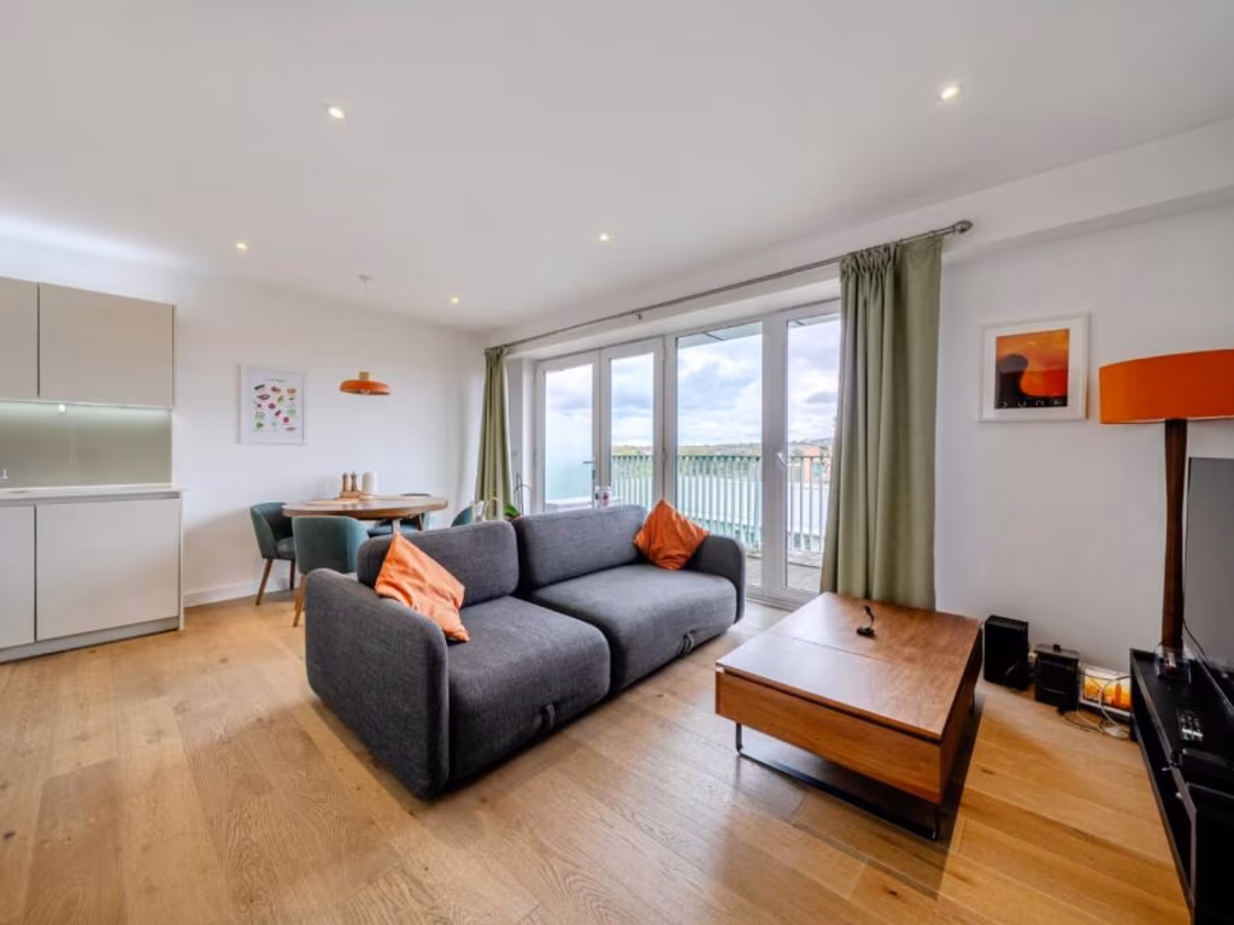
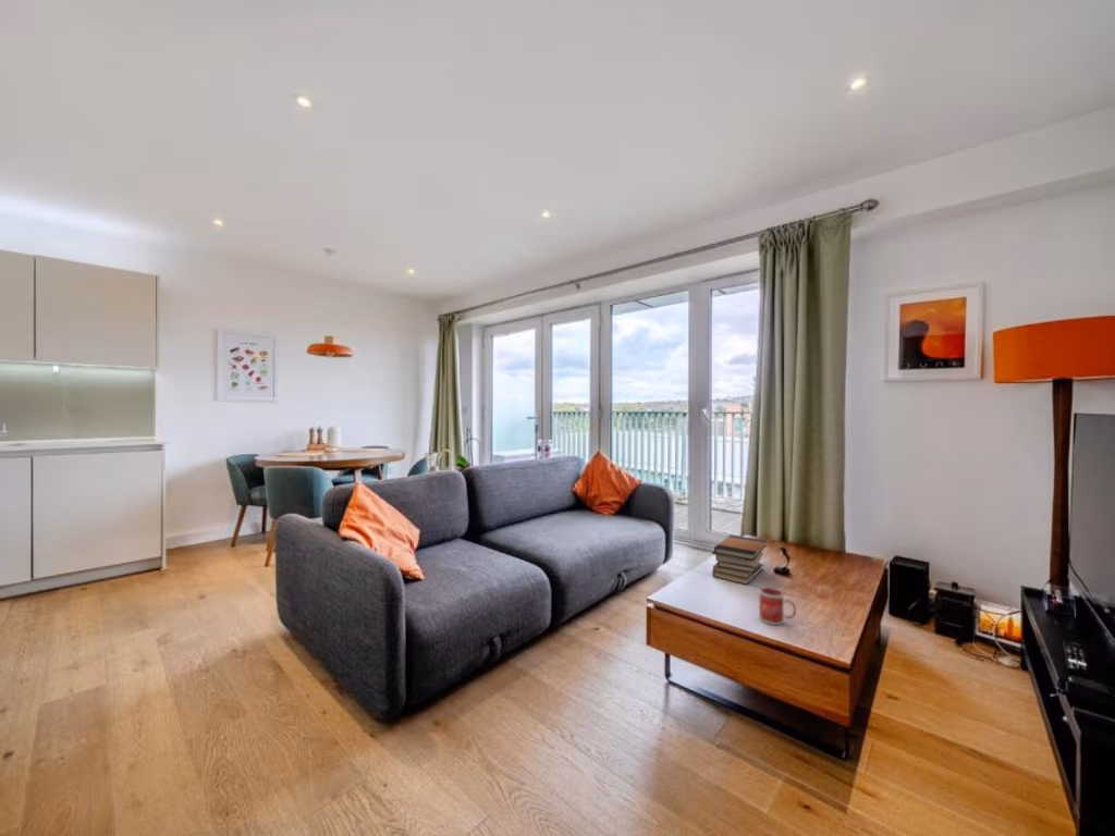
+ book stack (739, 557)
+ mug (776, 606)
